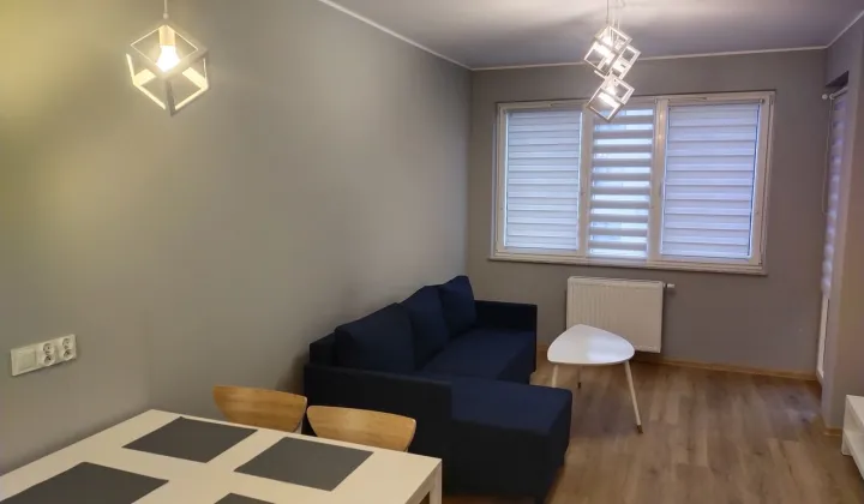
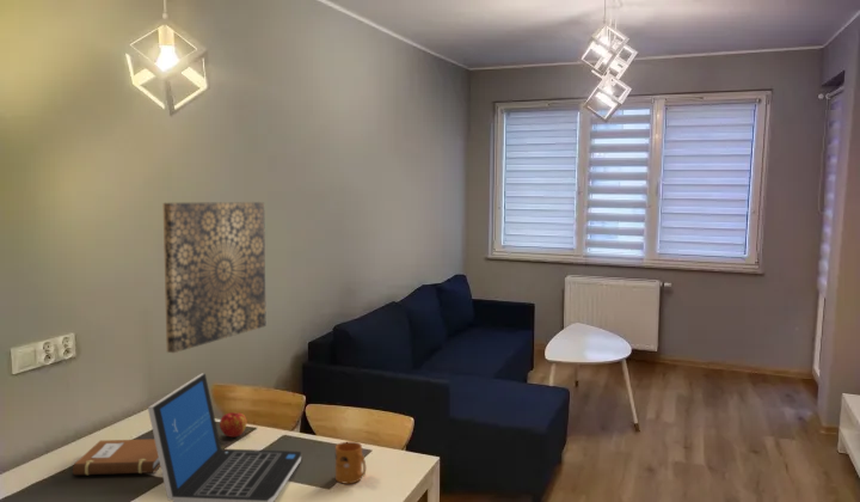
+ laptop (219, 439)
+ notebook (123, 457)
+ wall art (219, 270)
+ apple (233, 424)
+ mug (352, 464)
